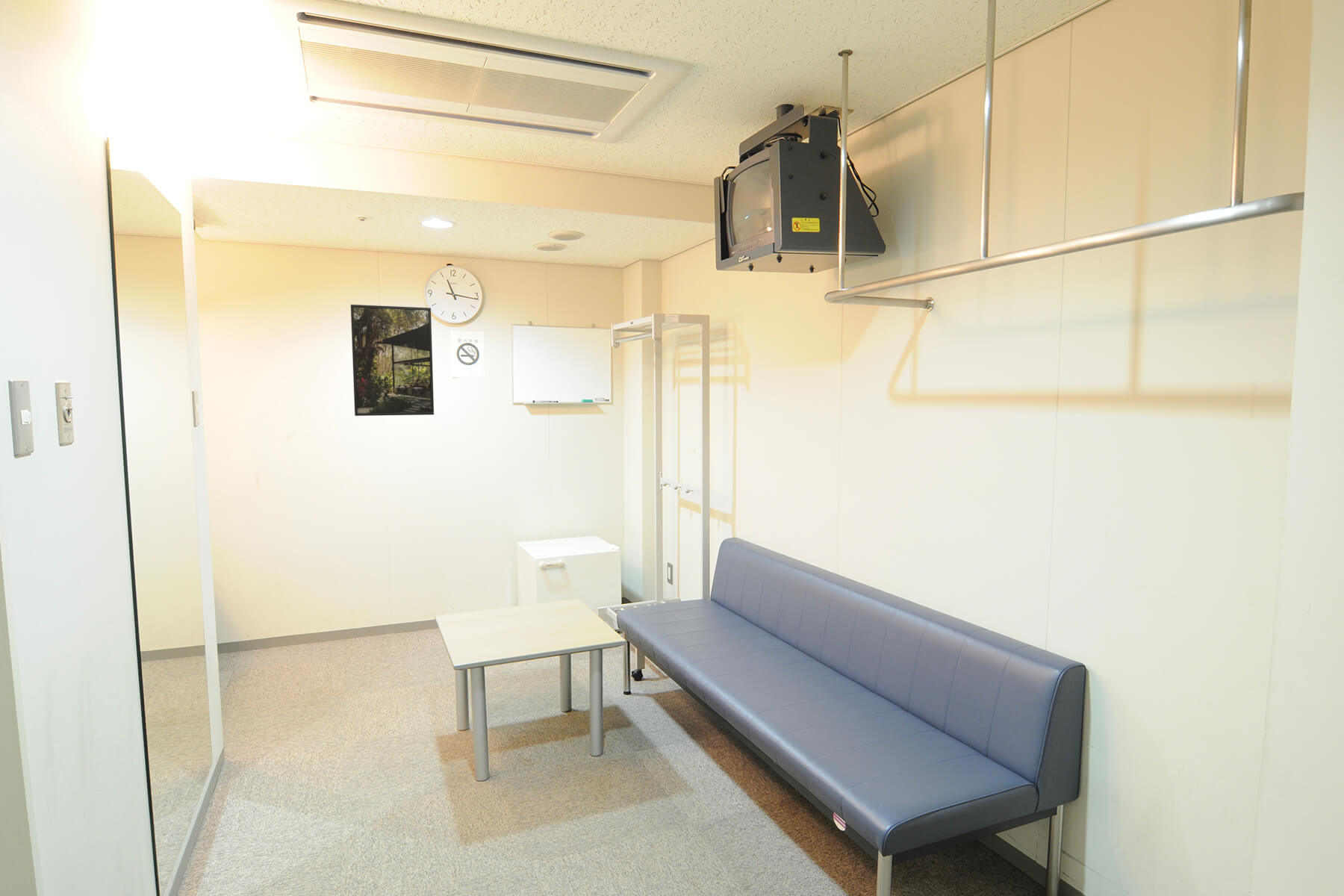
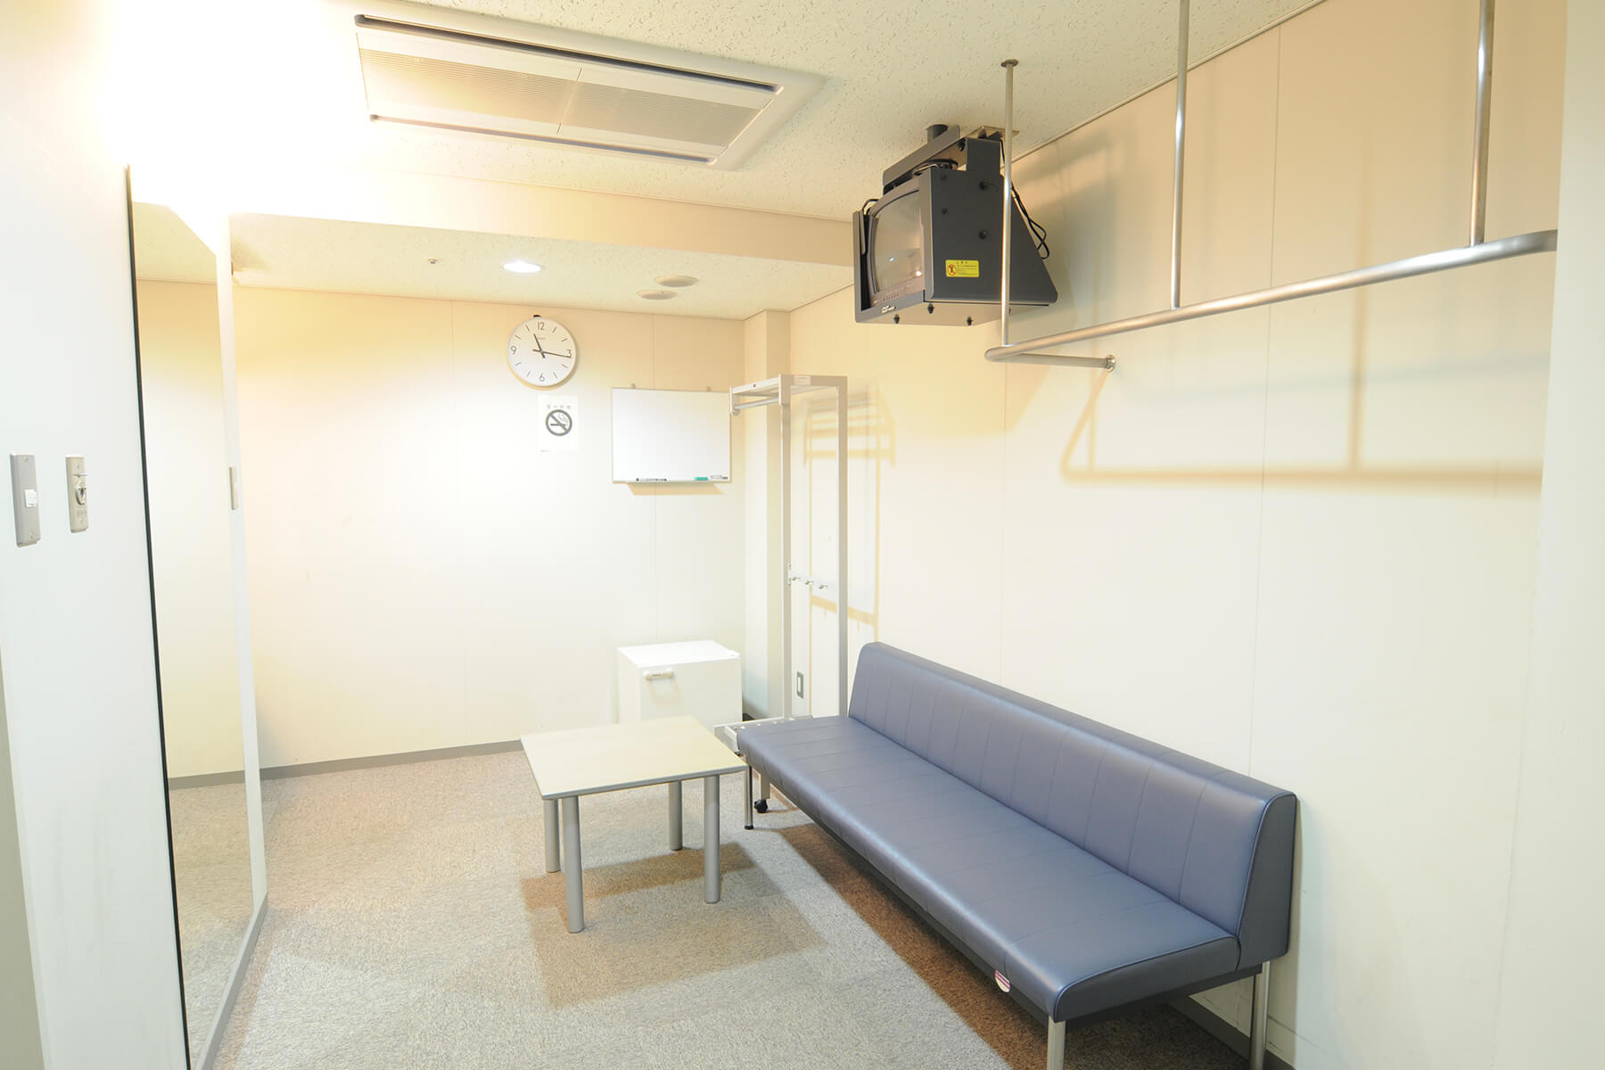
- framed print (393, 361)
